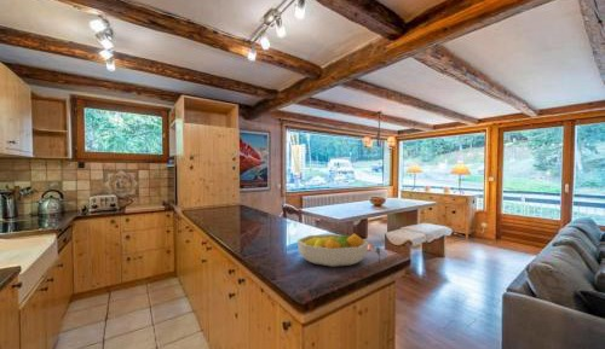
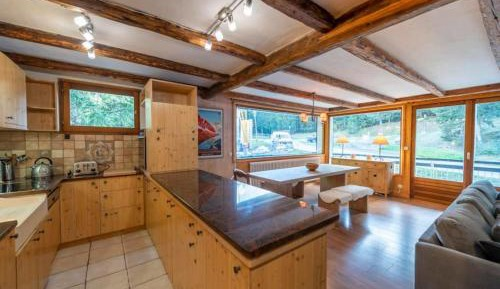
- fruit bowl (332, 245)
